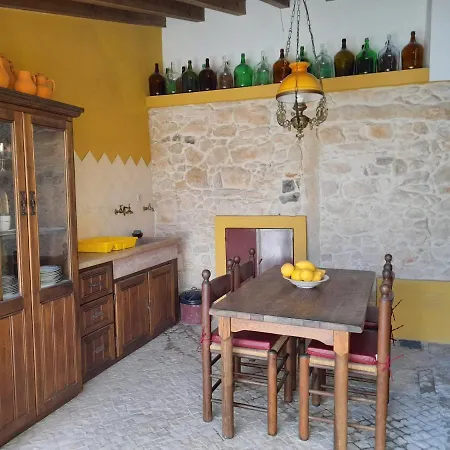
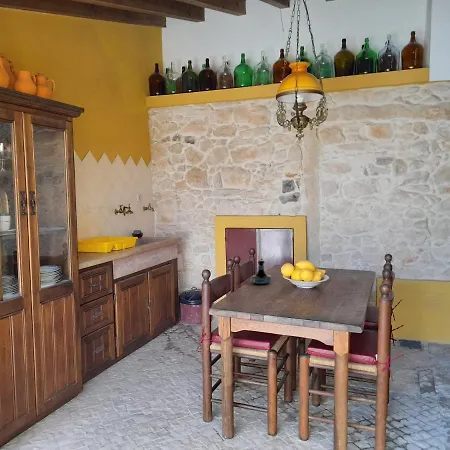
+ tequila bottle (261, 271)
